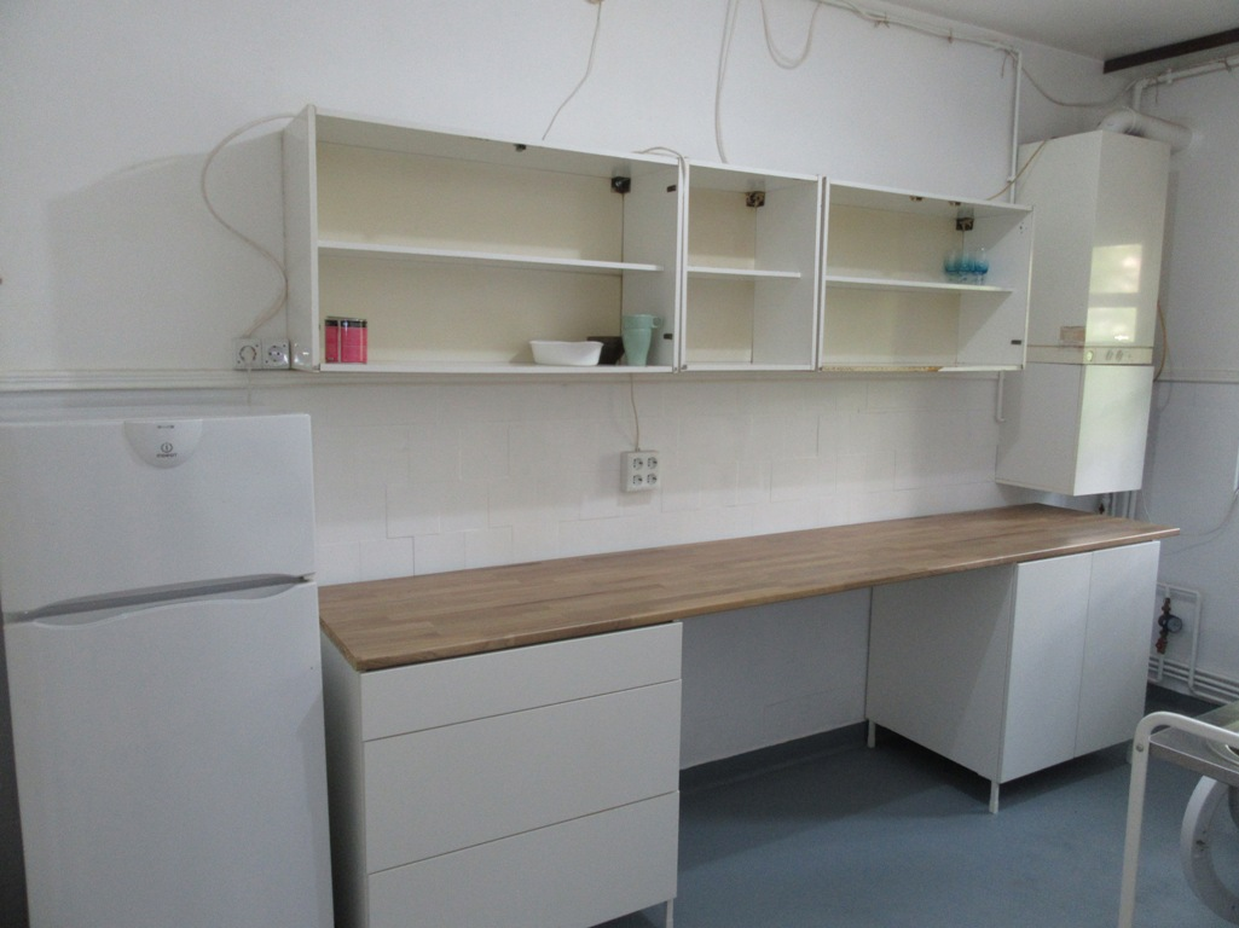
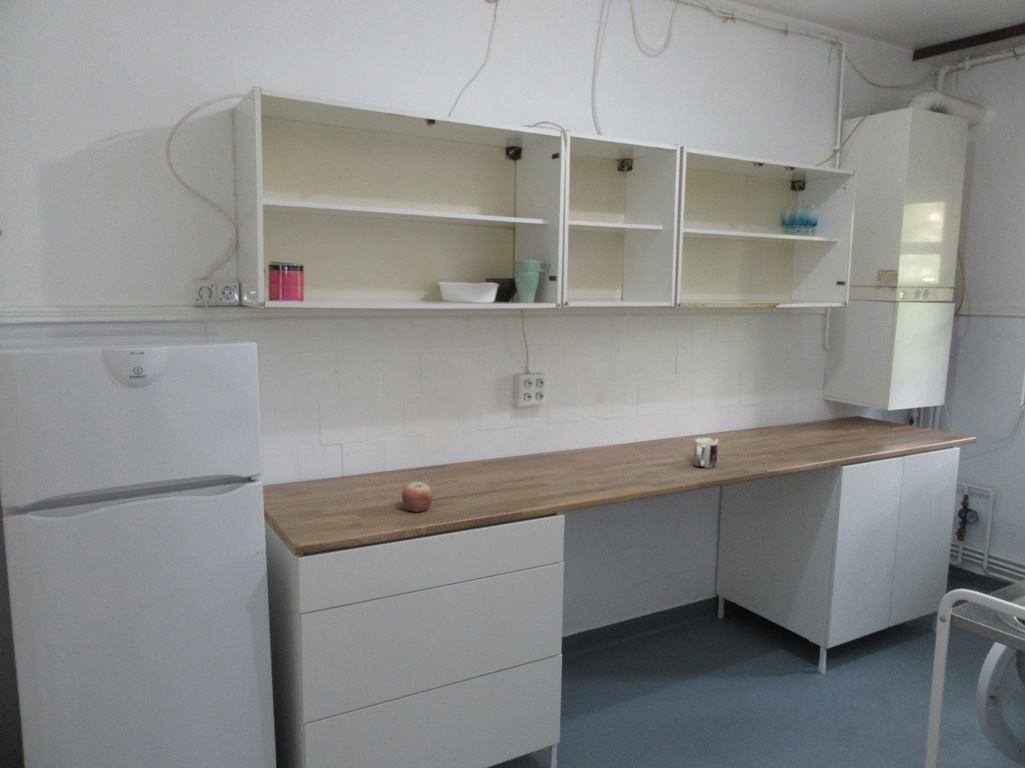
+ mug (703, 452)
+ apple (417, 496)
